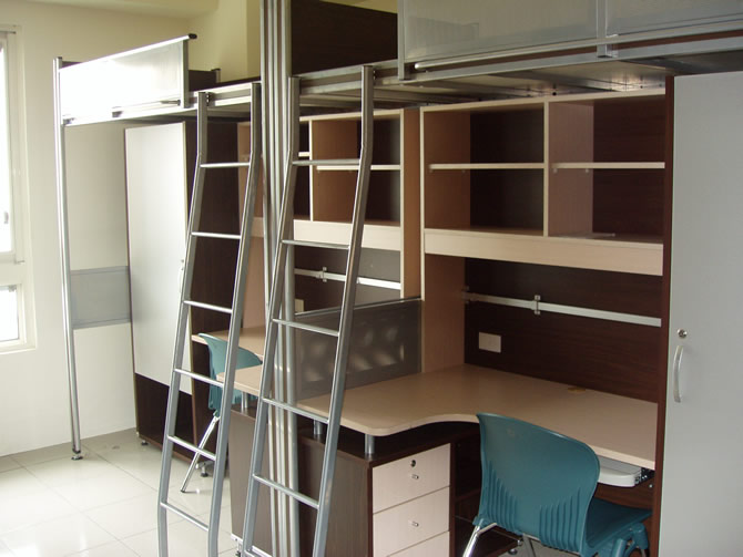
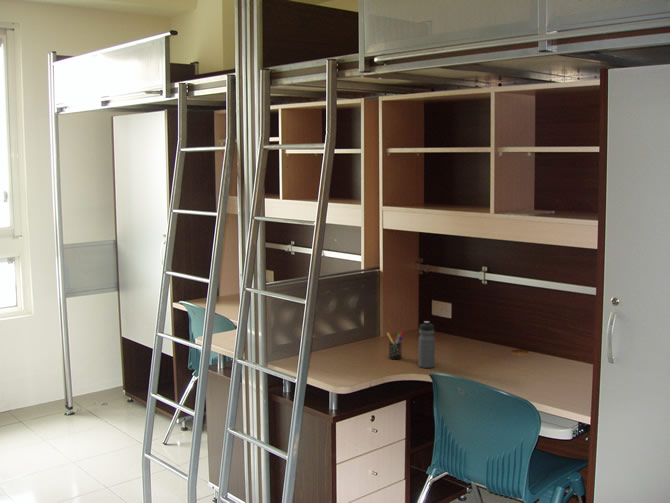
+ water bottle (426, 343)
+ pen holder (396, 344)
